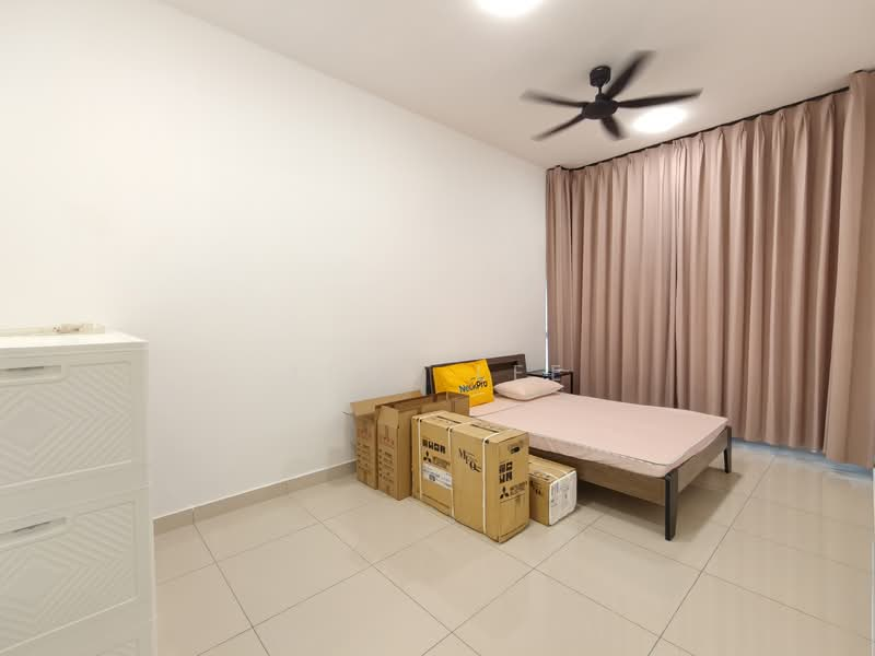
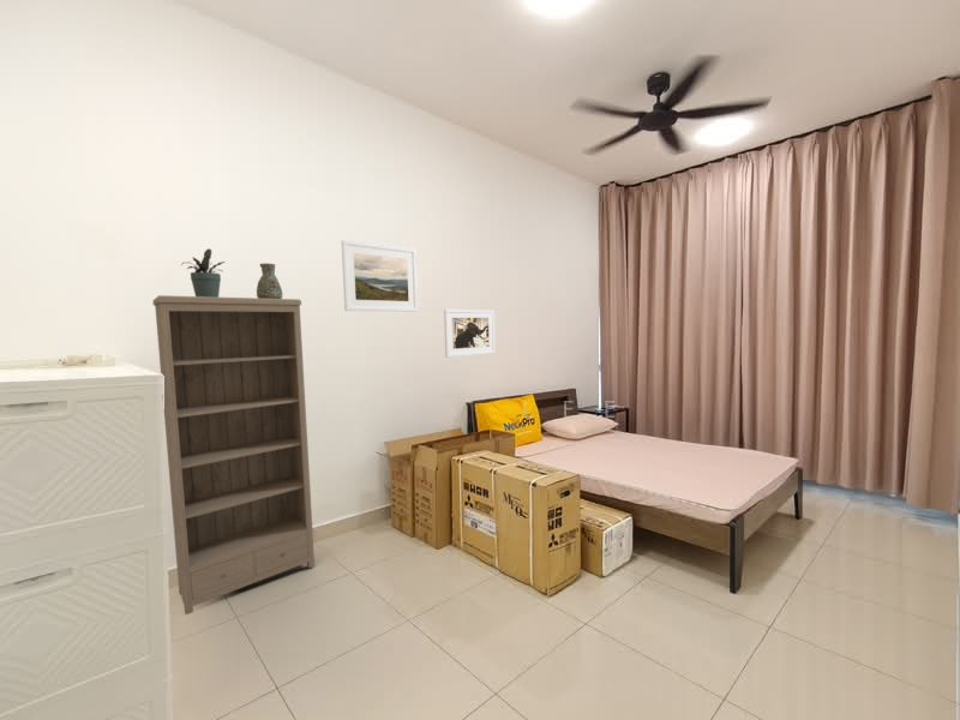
+ potted plant (204, 274)
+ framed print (470, 332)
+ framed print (382, 278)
+ bookshelf (240, 443)
+ decorative vase (268, 282)
